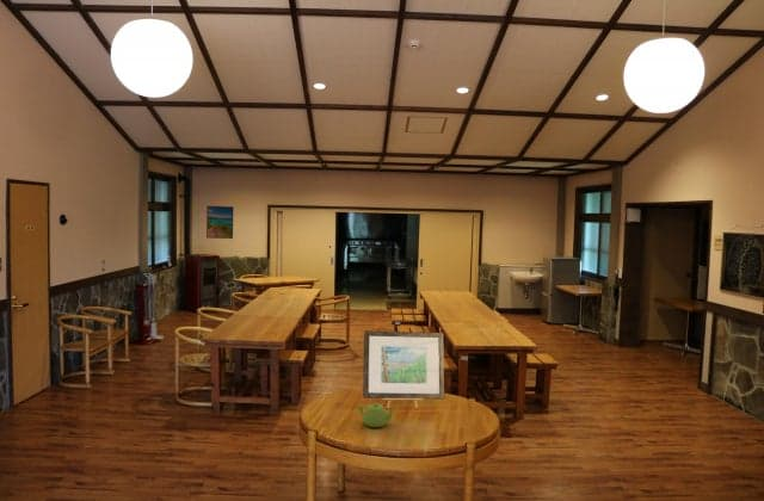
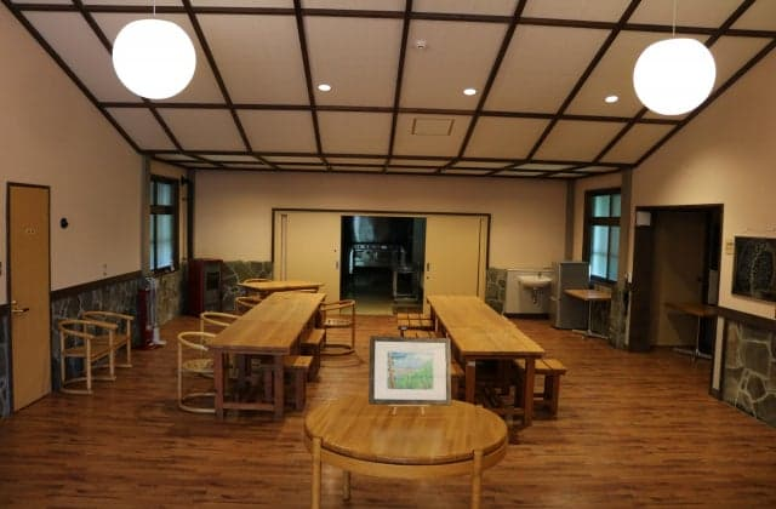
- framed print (220, 222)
- teapot (376, 413)
